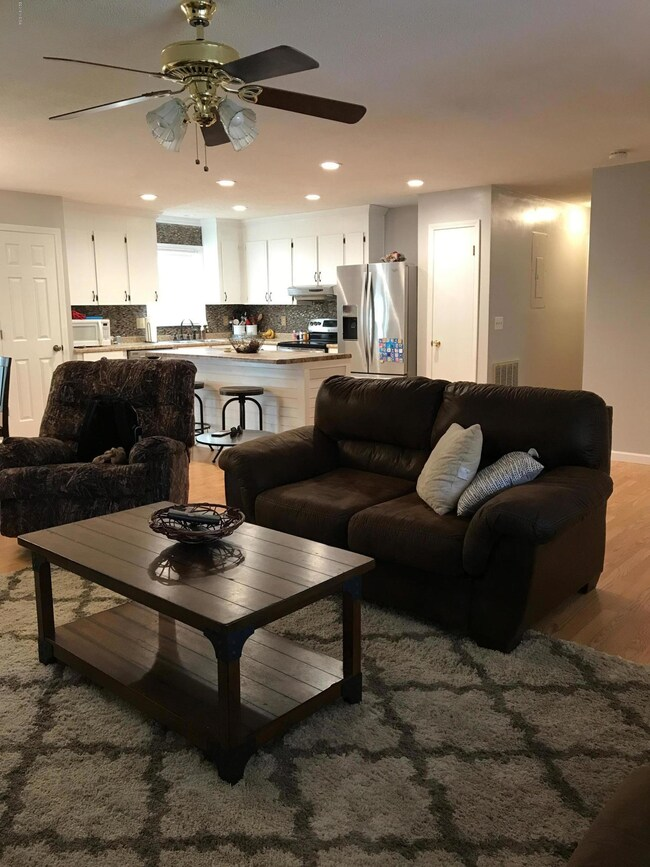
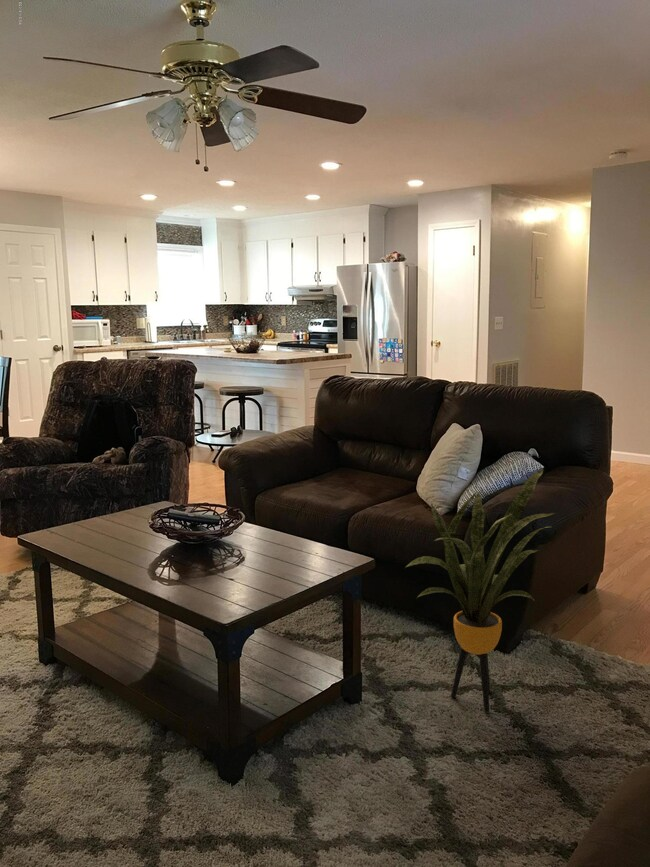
+ house plant (492, 594)
